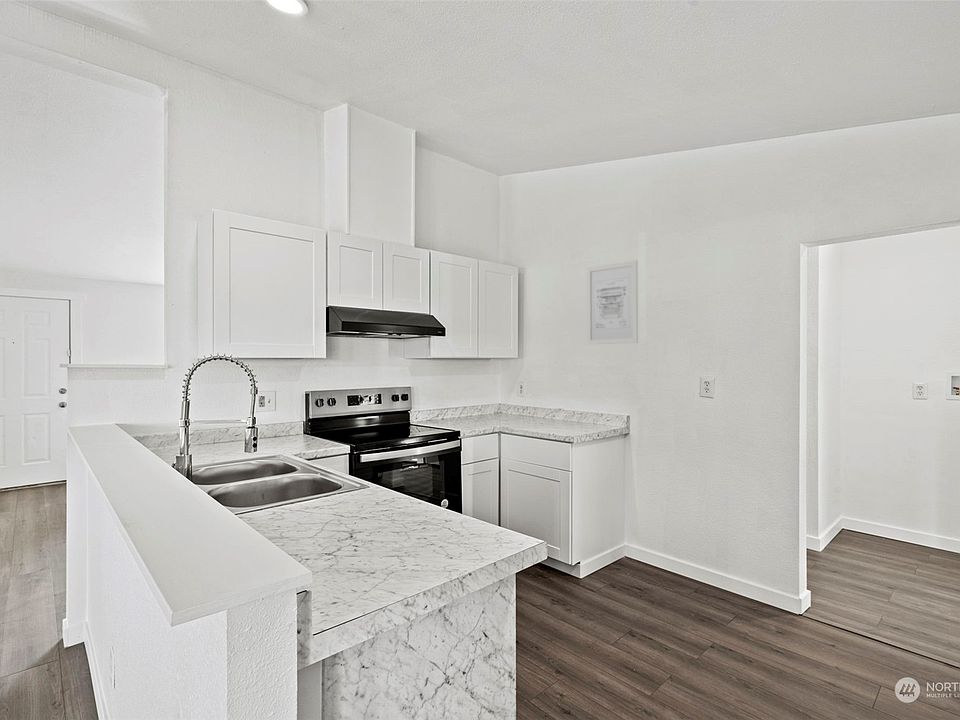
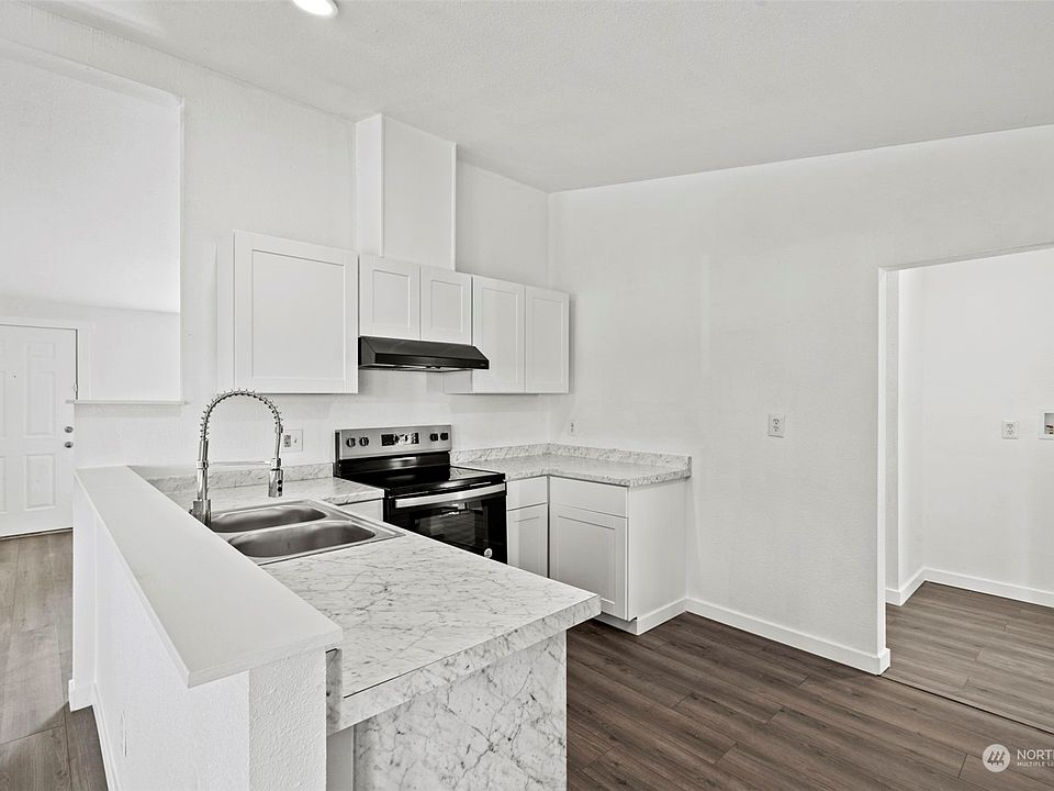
- wall art (611, 304)
